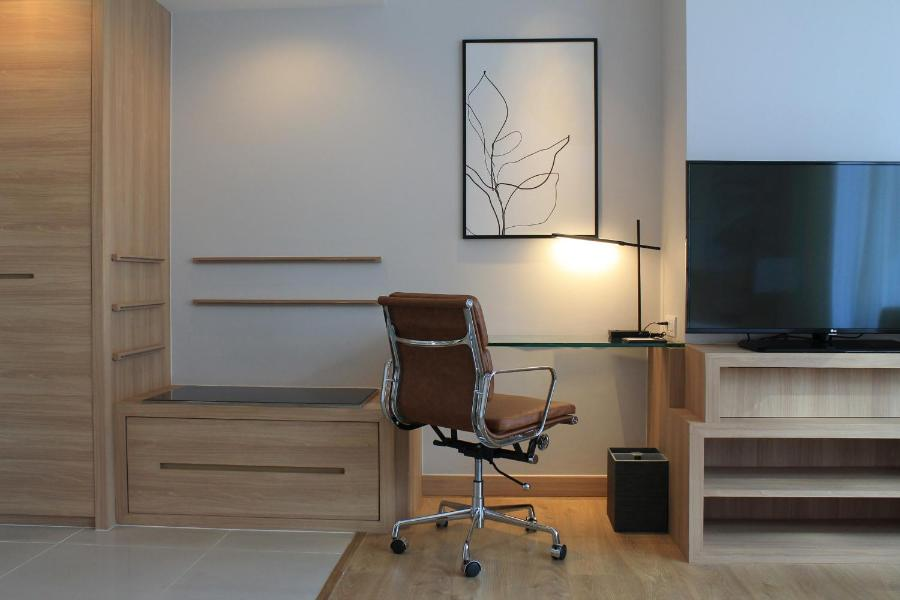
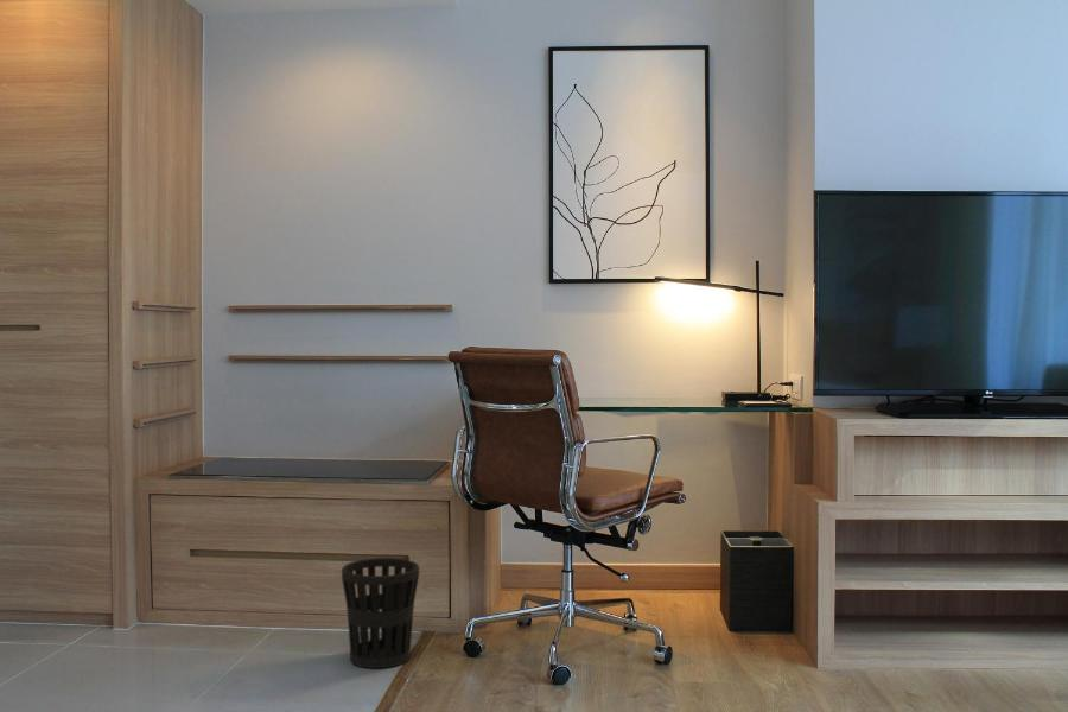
+ wastebasket (380, 611)
